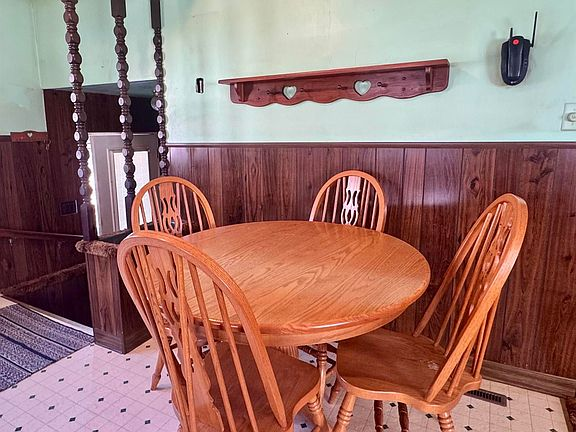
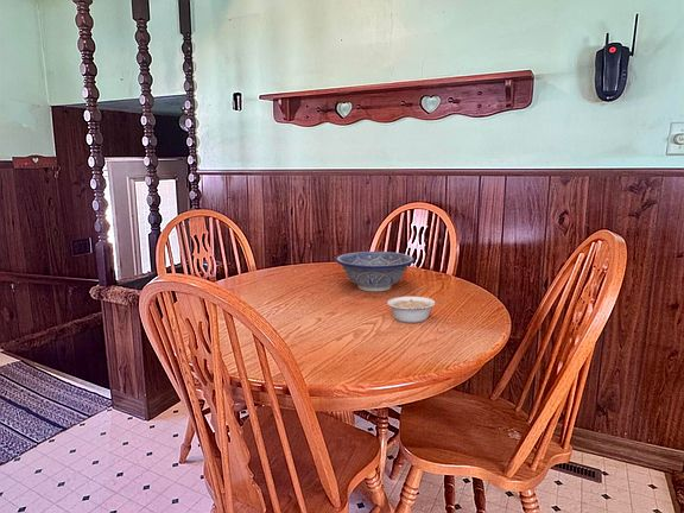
+ legume (412, 308)
+ decorative bowl (374, 272)
